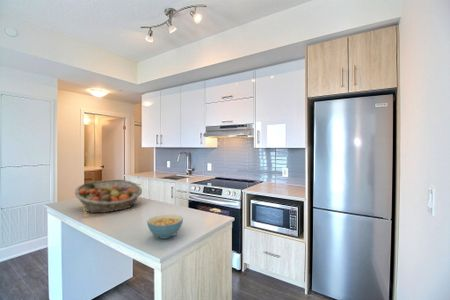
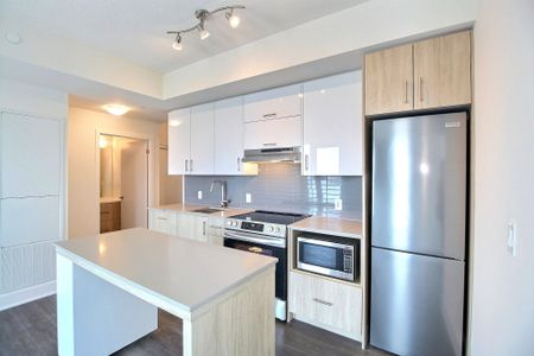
- fruit basket (110, 194)
- cereal bowl (165, 228)
